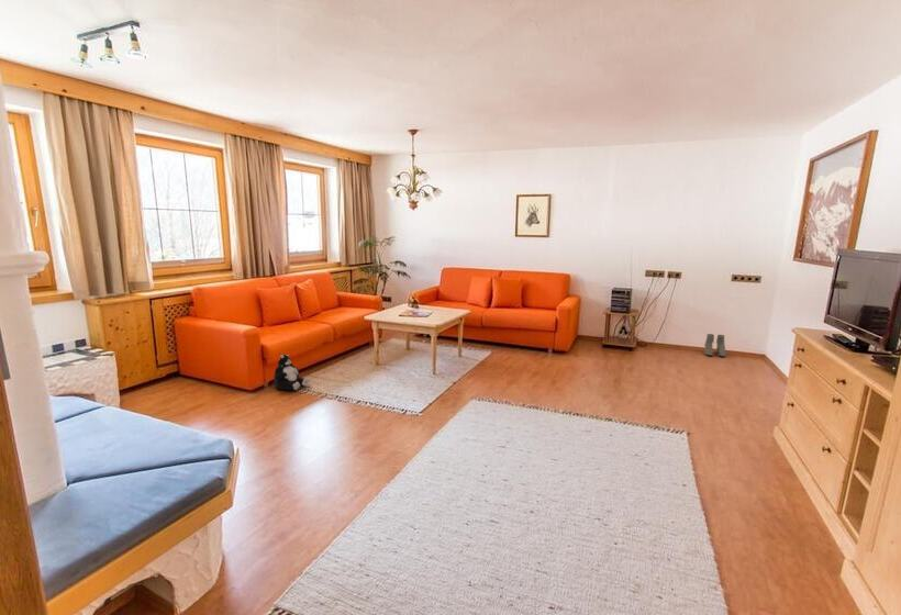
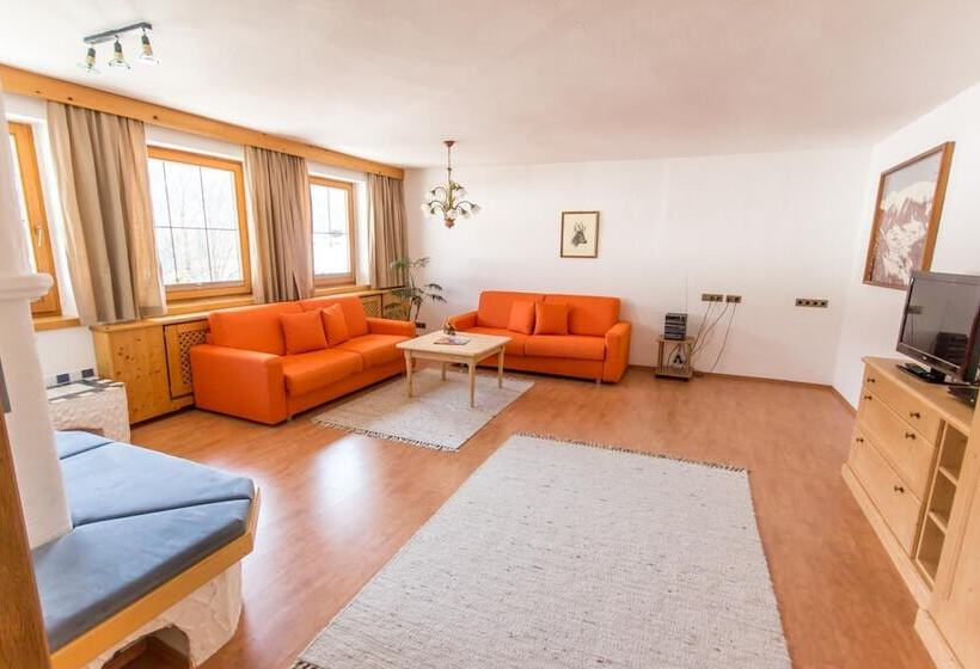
- plush toy (289, 370)
- boots (716, 345)
